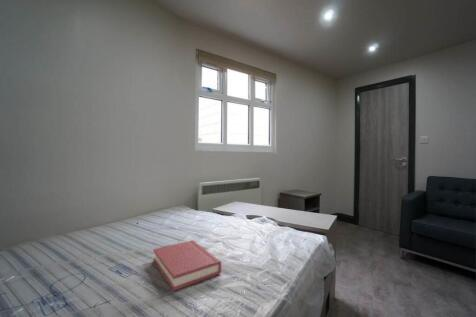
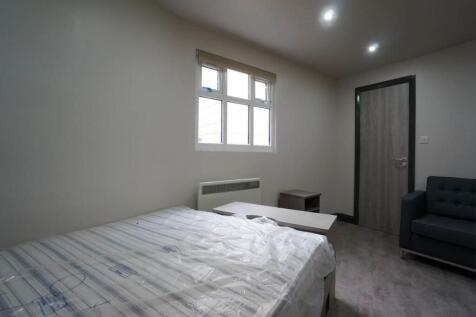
- hardback book (185, 260)
